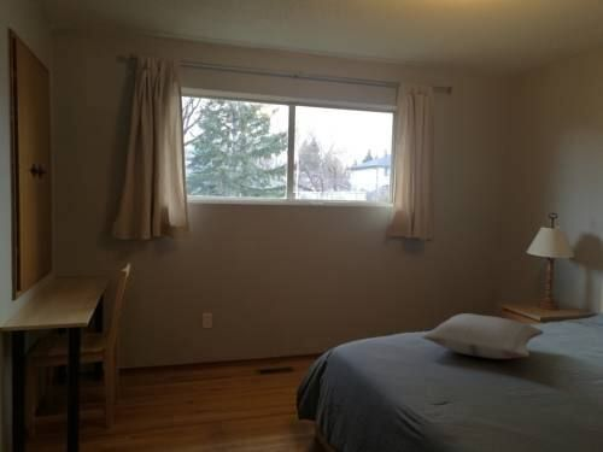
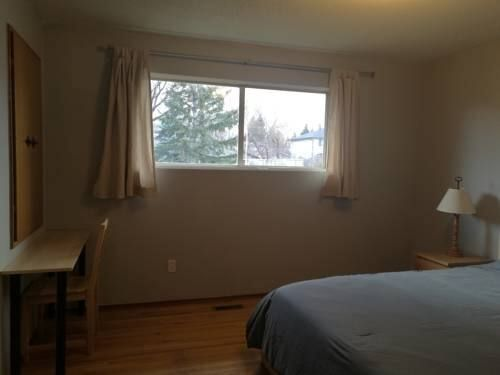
- pillow (484, 335)
